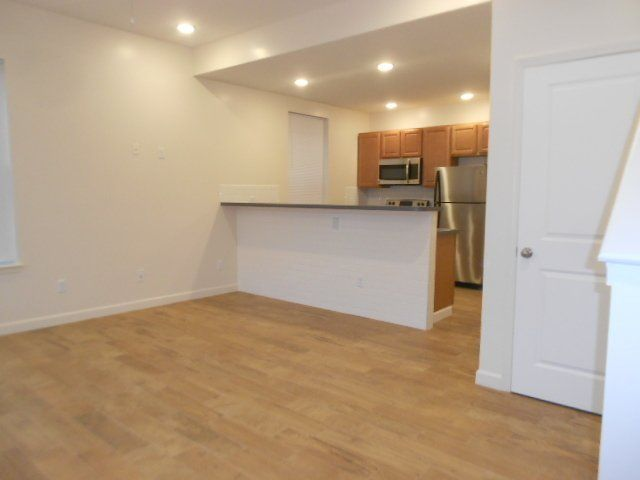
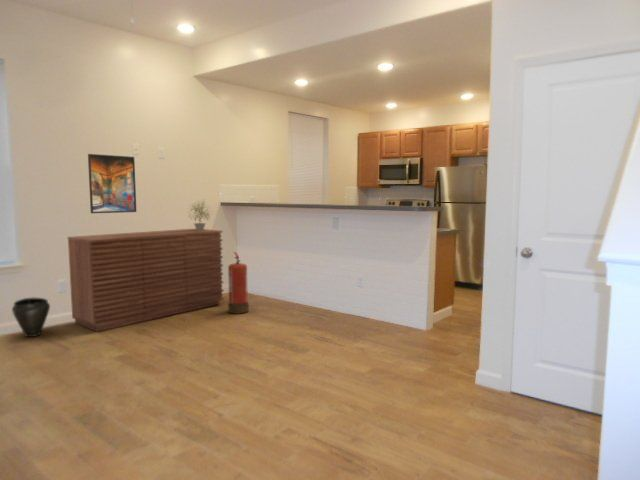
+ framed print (113, 184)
+ fire extinguisher (237, 282)
+ vase (32, 317)
+ sideboard (152, 273)
+ potted plant (200, 213)
